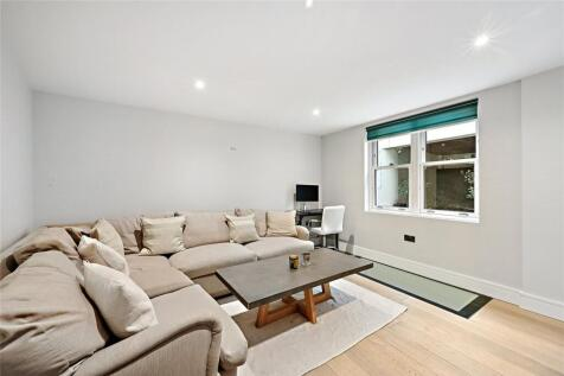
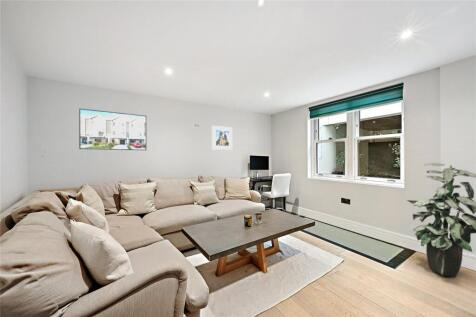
+ indoor plant (442, 217)
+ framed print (222, 138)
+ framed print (115, 131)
